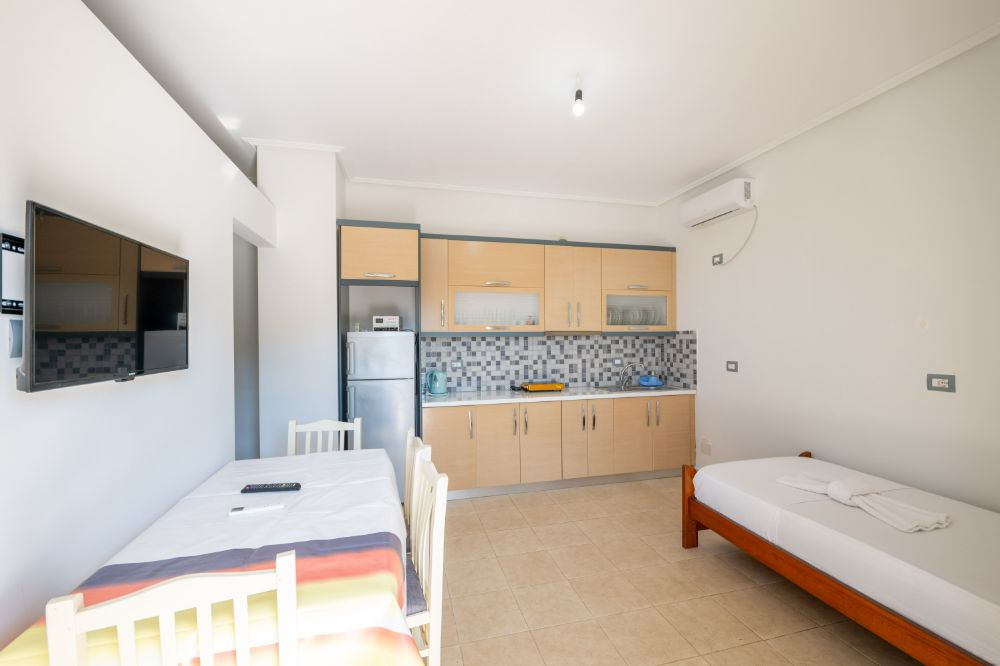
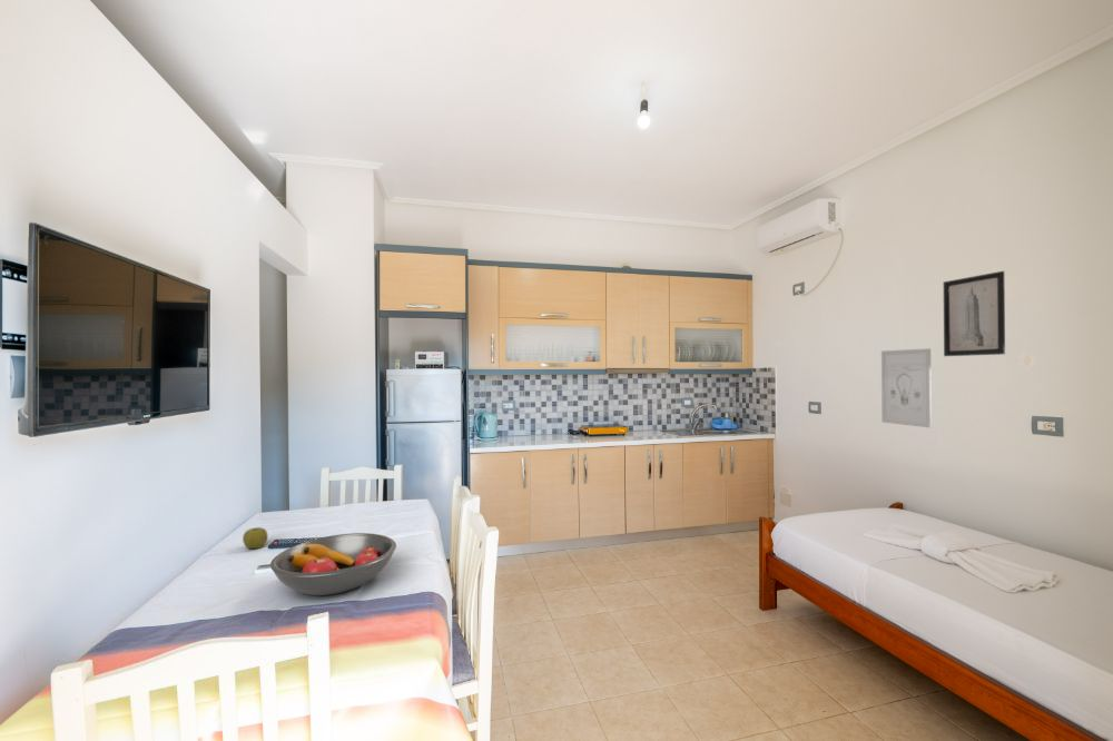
+ apple (255, 539)
+ fruit bowl (336, 563)
+ wall art (905, 387)
+ wall art (972, 316)
